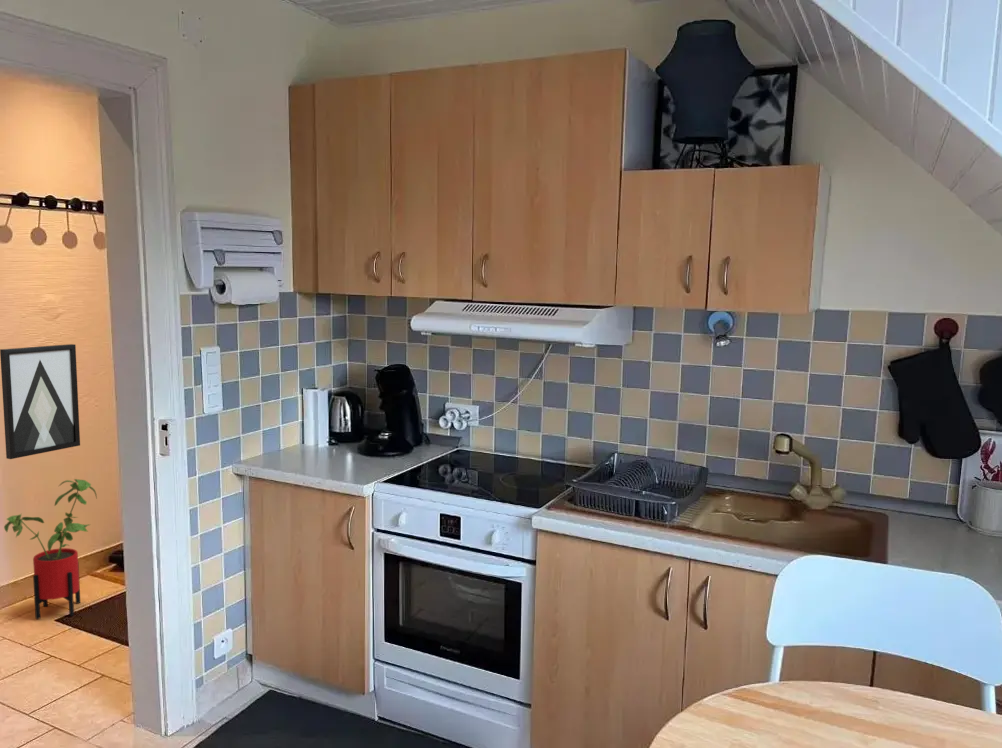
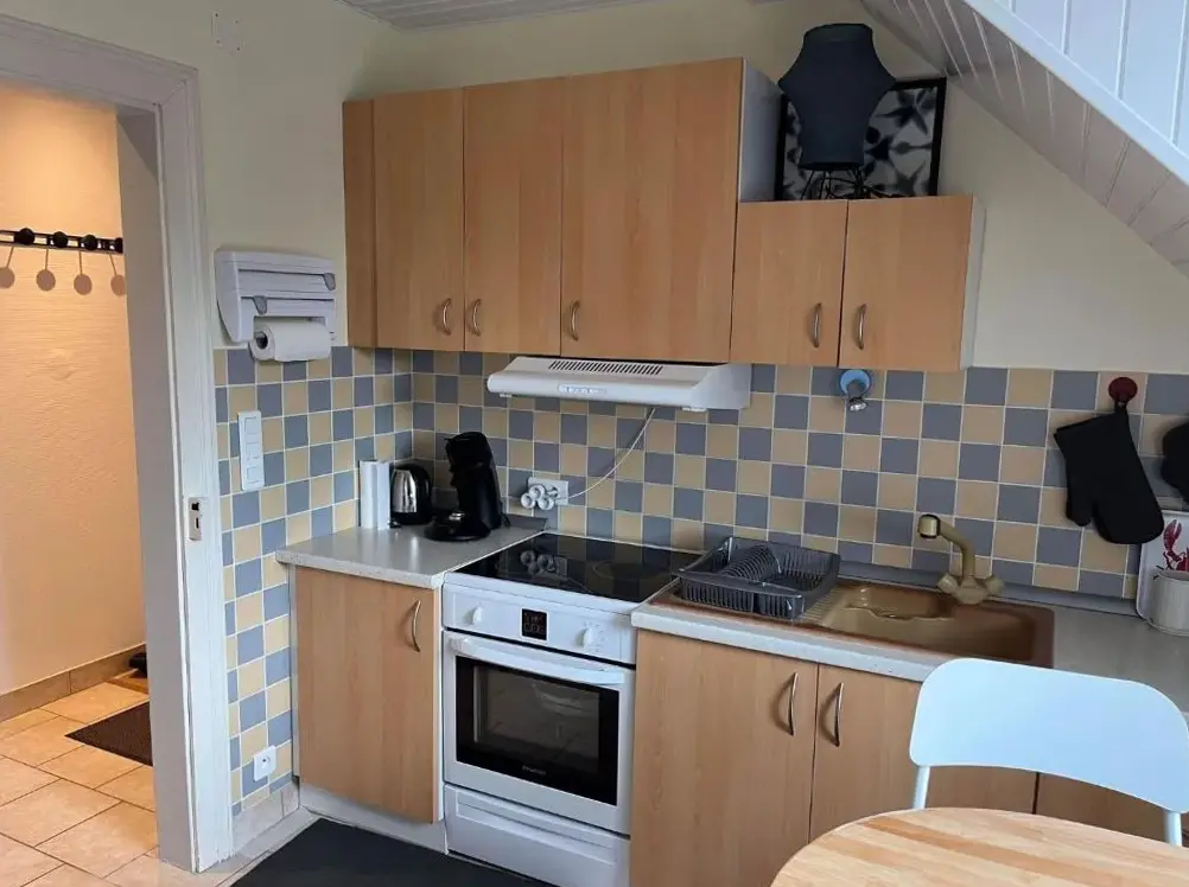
- house plant (61, 546)
- wall art (42, 399)
